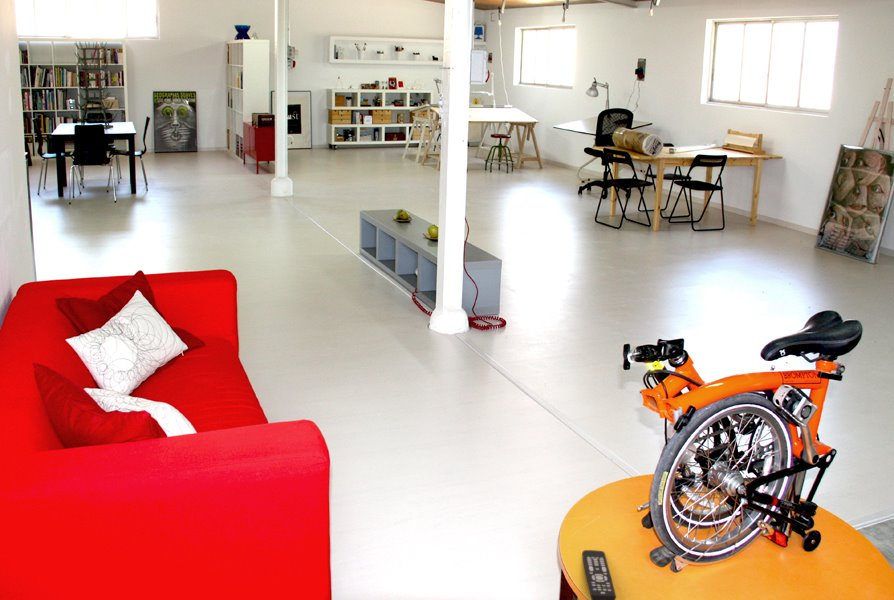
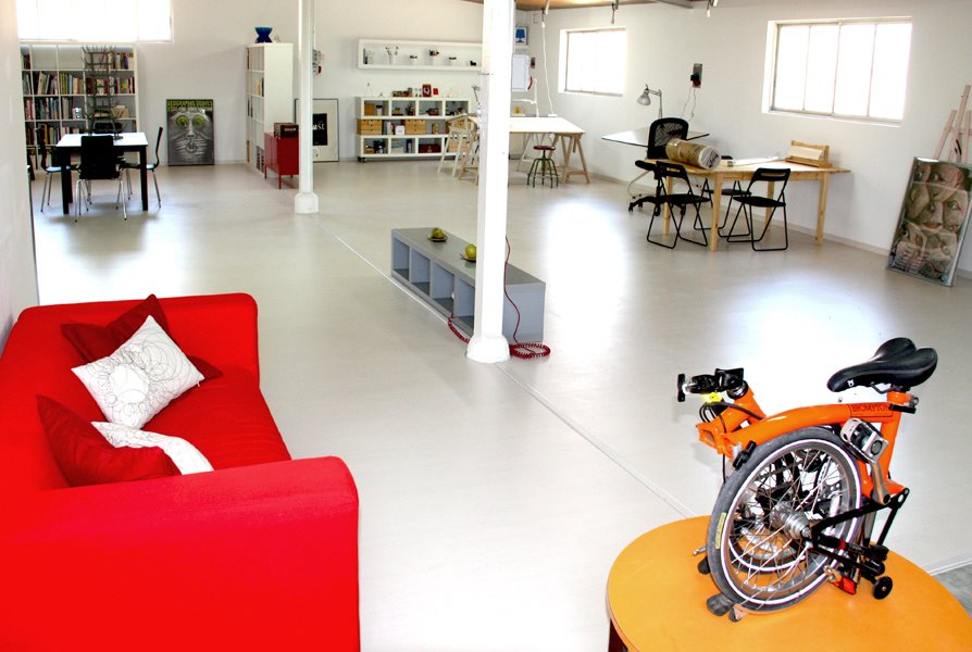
- remote control (597, 575)
